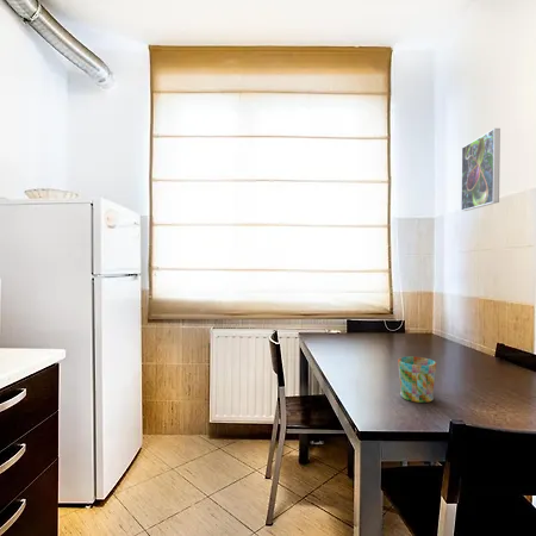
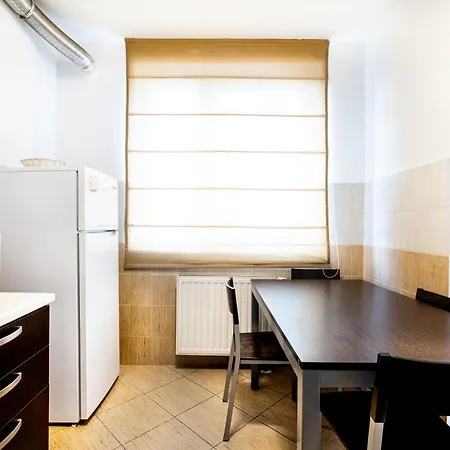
- mug (417, 380)
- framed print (479, 173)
